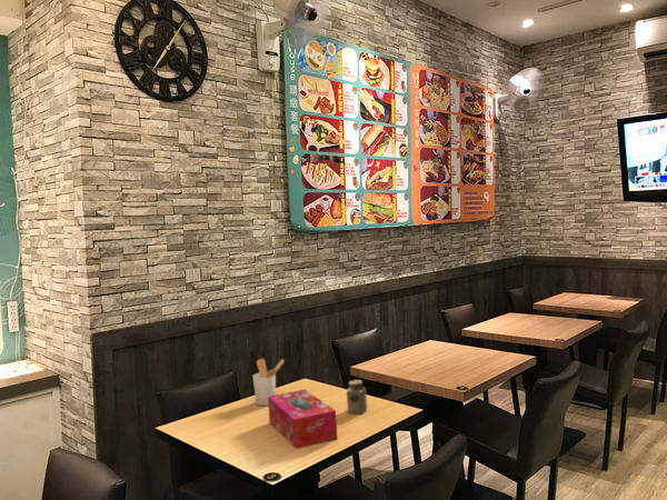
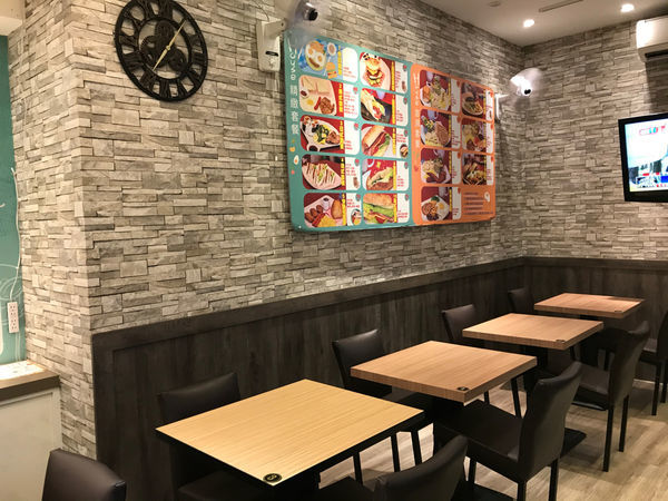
- utensil holder (270, 380)
- salt shaker (356, 396)
- tissue box (300, 416)
